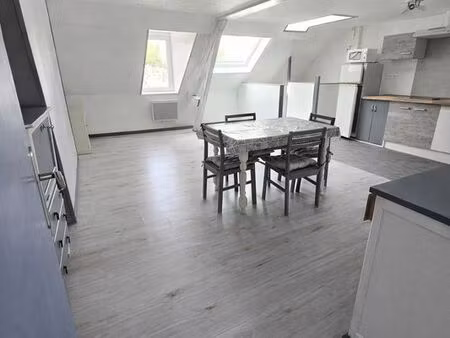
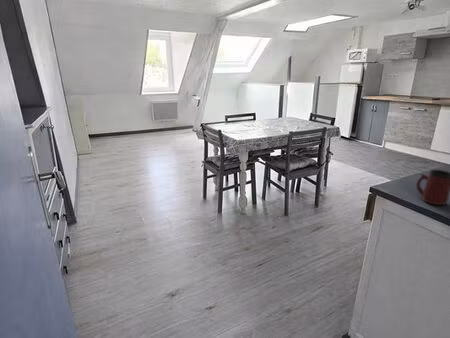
+ mug (433, 185)
